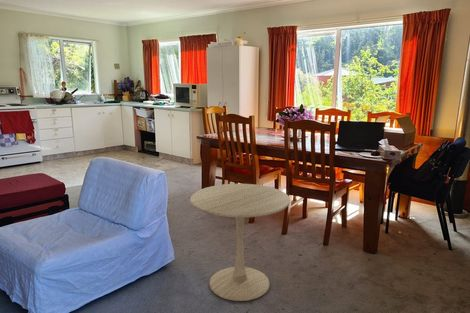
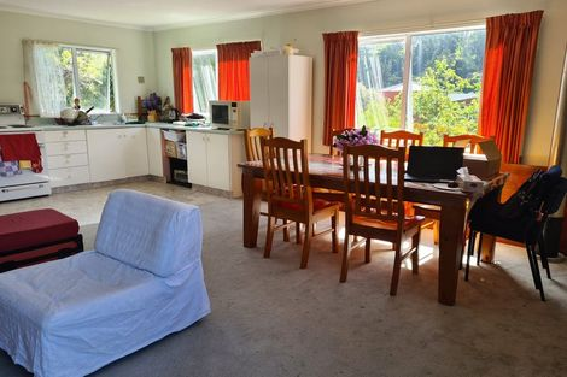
- side table (239, 241)
